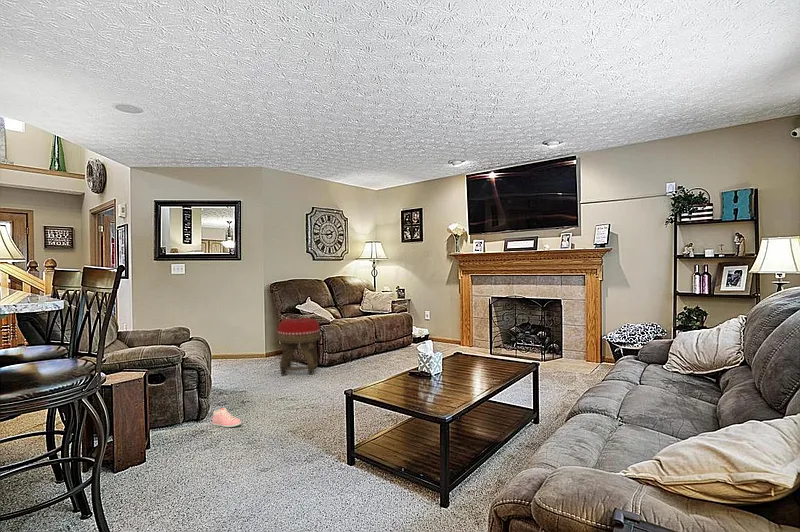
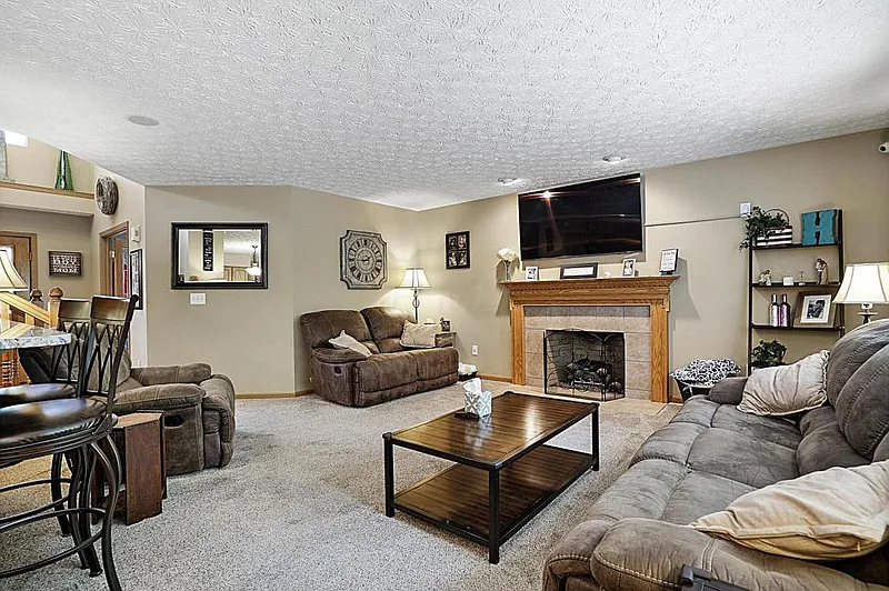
- footstool (300, 345)
- sneaker (226, 416)
